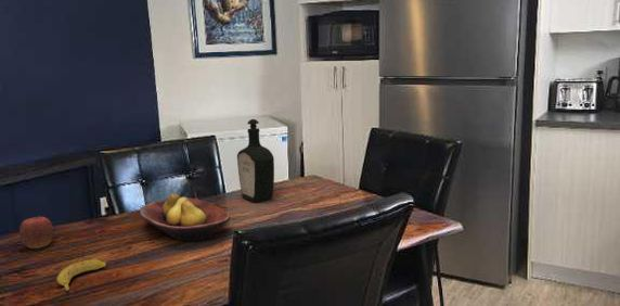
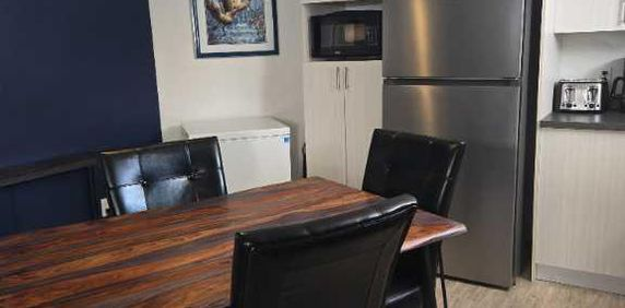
- bottle (255, 158)
- apple (36, 230)
- fruit bowl (183, 213)
- banana (80, 271)
